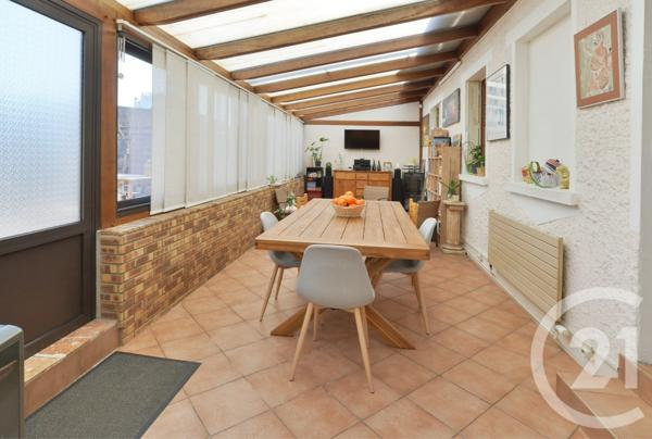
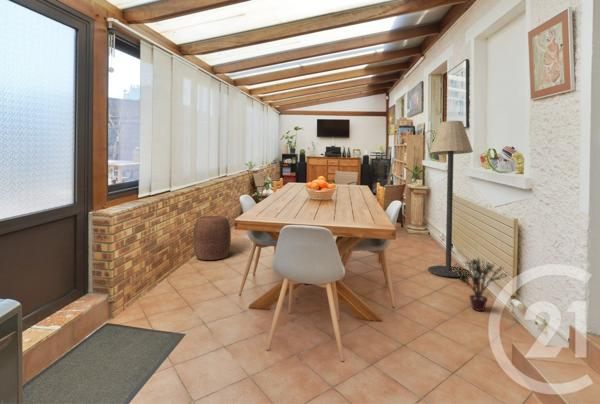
+ stool (212, 236)
+ potted plant (477, 283)
+ floor lamp (449, 197)
